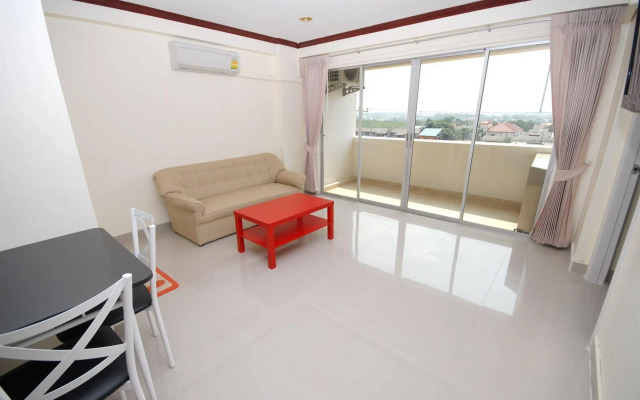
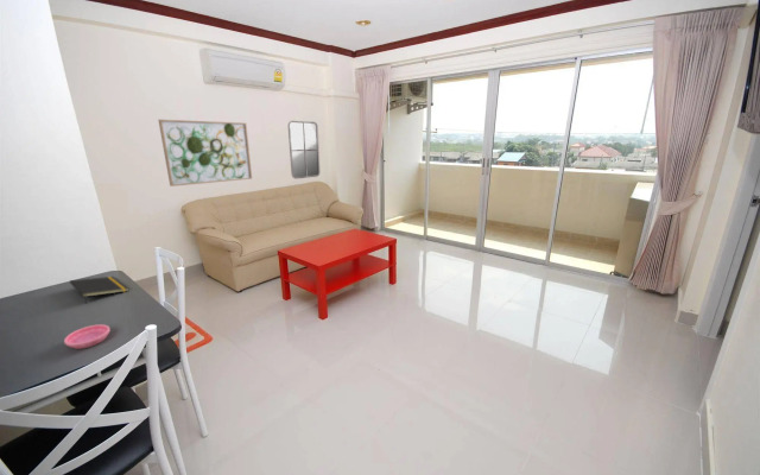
+ saucer (88, 337)
+ home mirror (304, 150)
+ wall art (210, 152)
+ notepad (99, 285)
